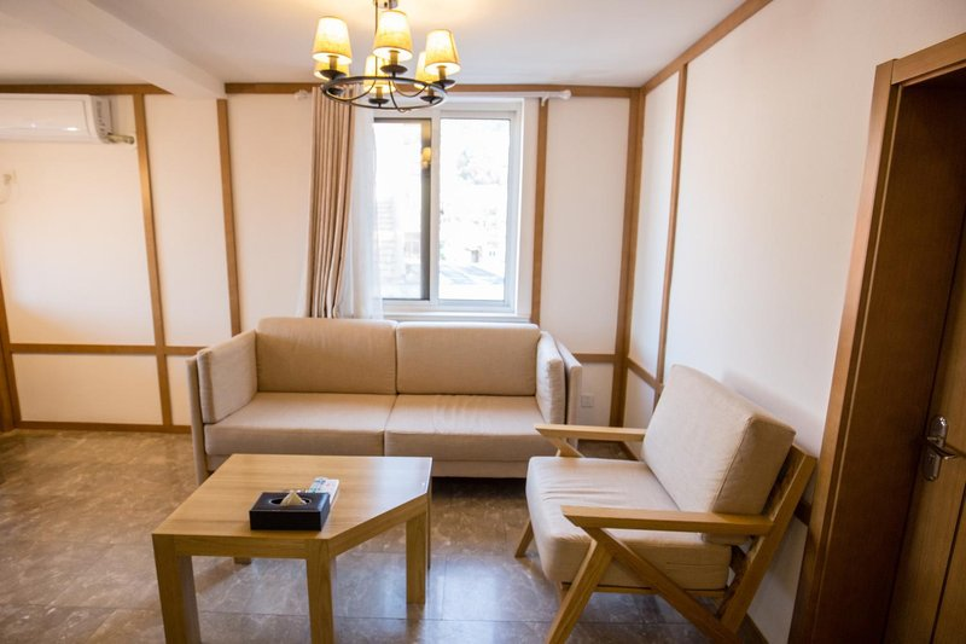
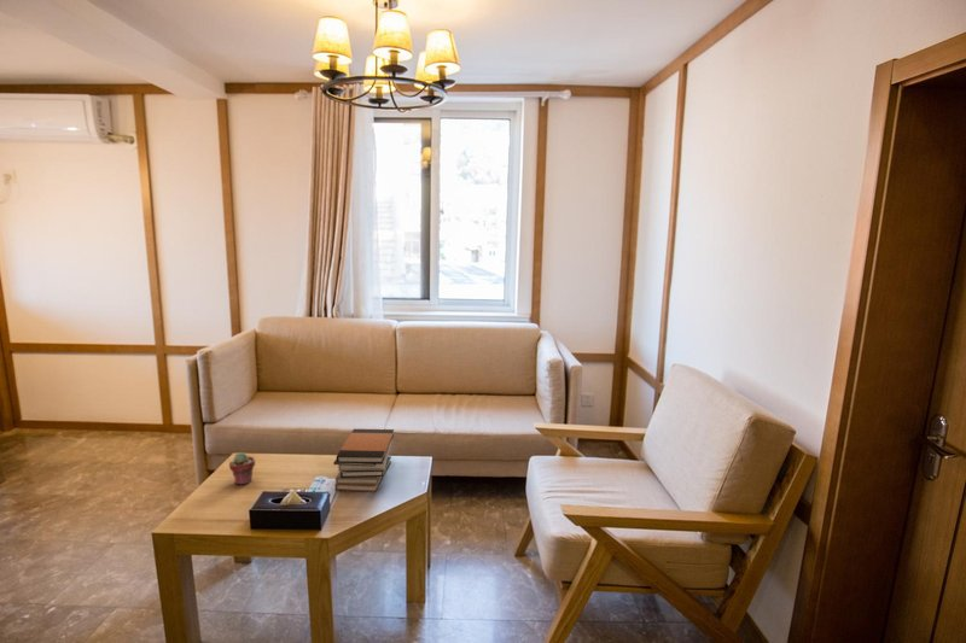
+ book stack (366, 457)
+ potted succulent (242, 467)
